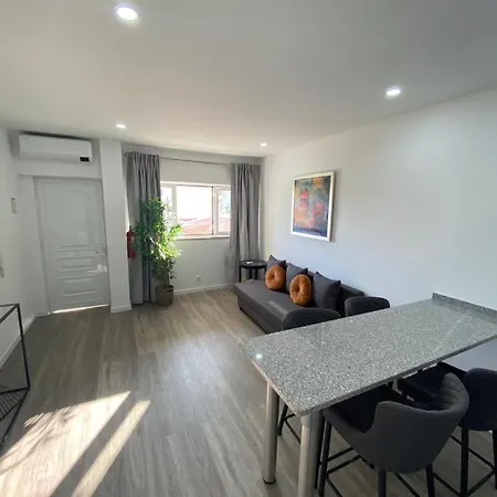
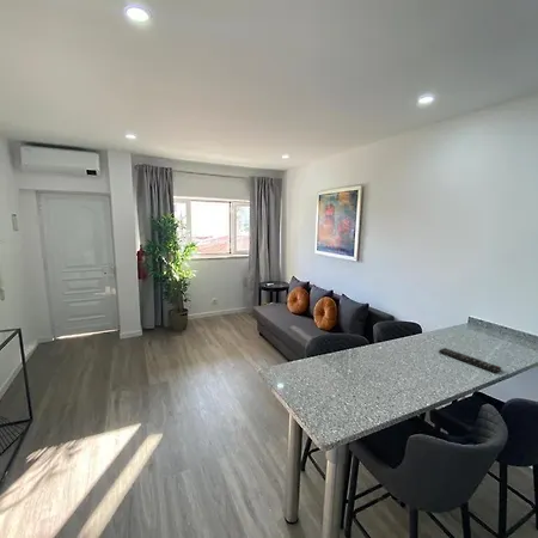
+ remote control (467, 359)
